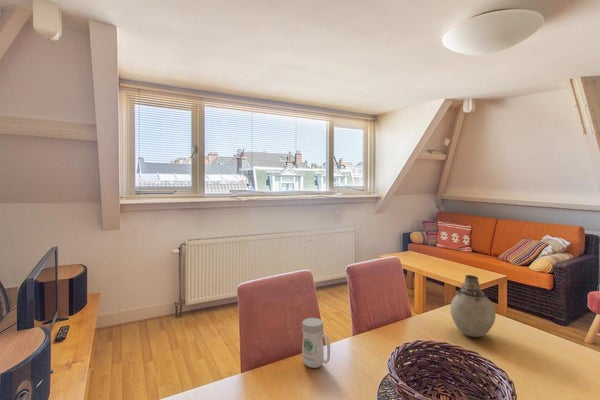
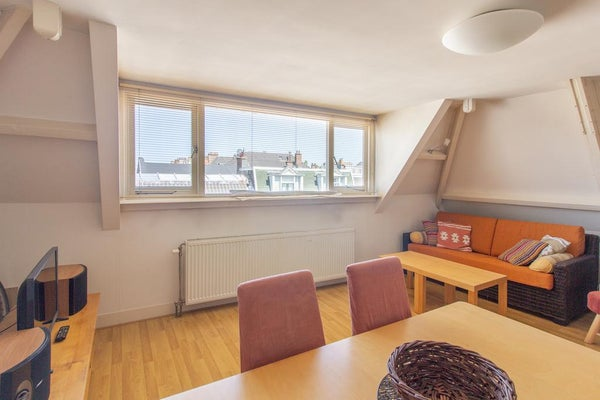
- vase (472, 305)
- mug (316, 343)
